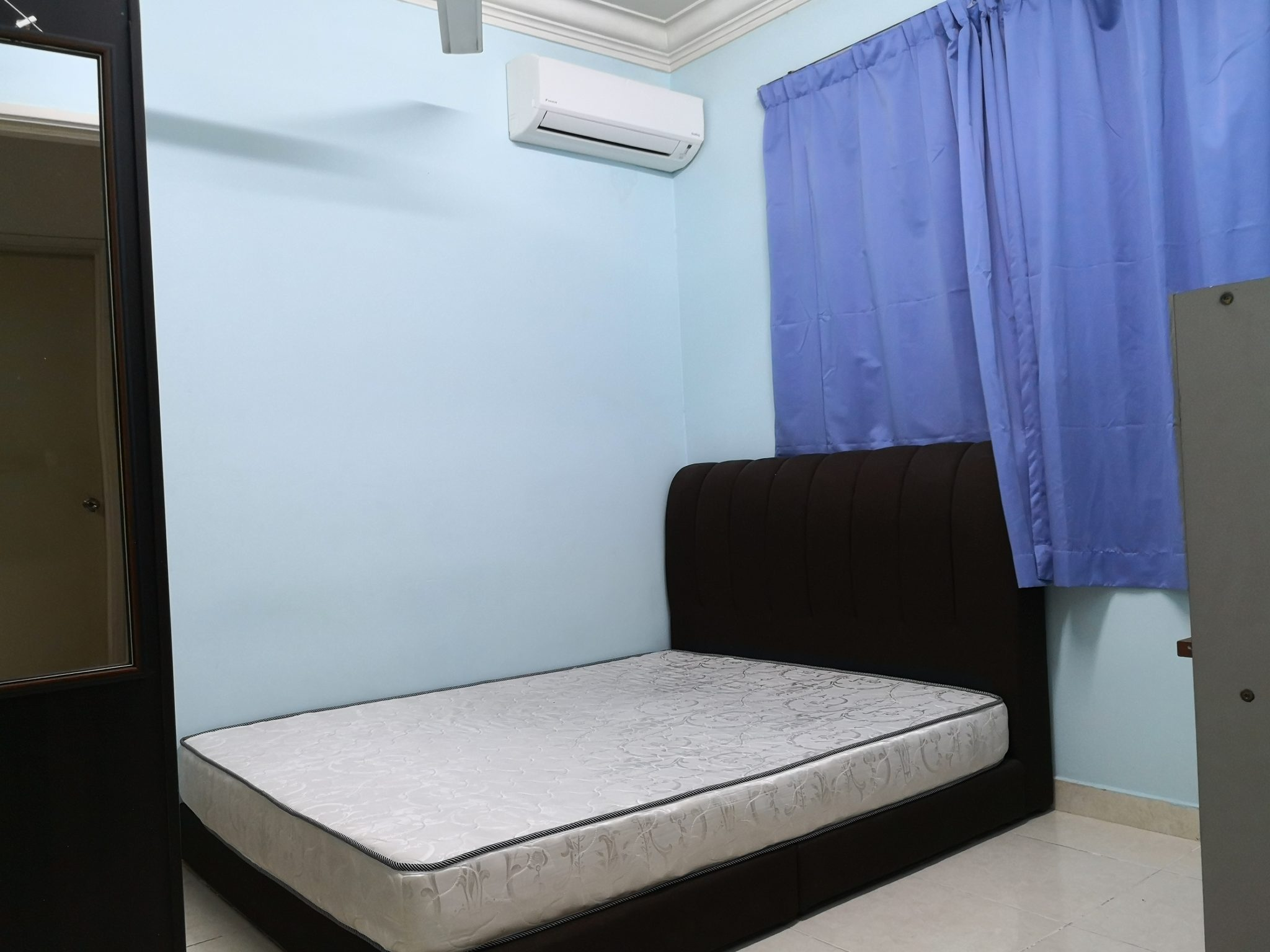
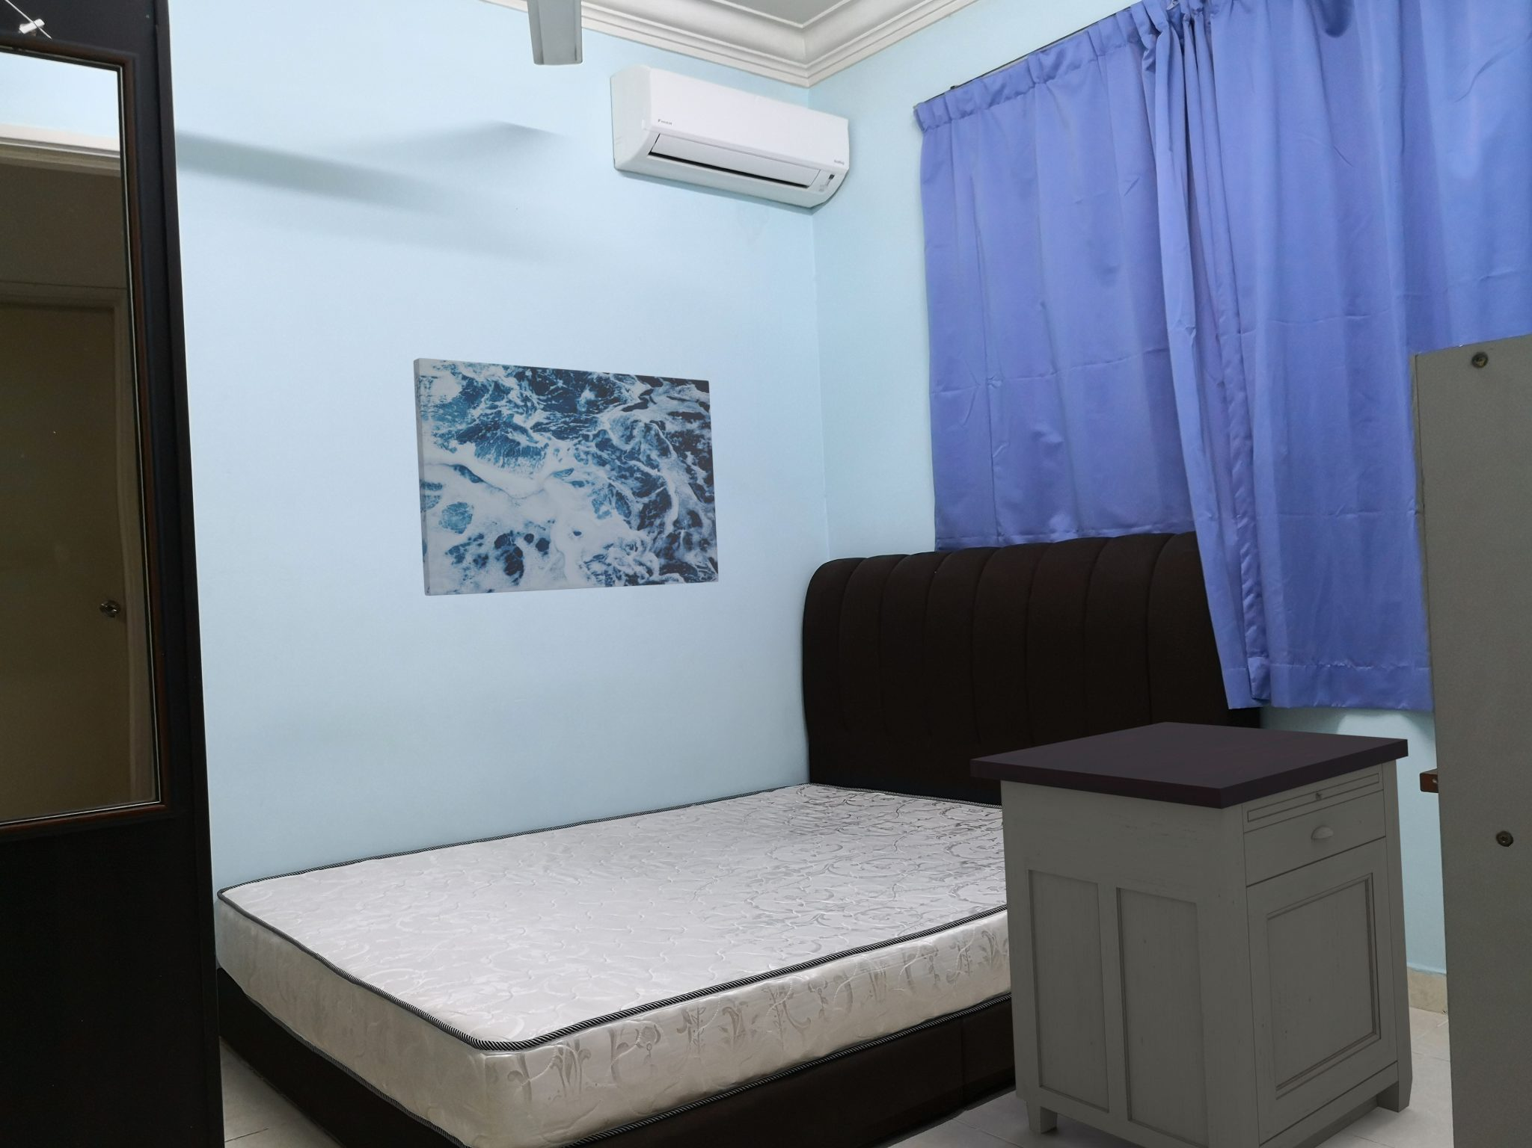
+ nightstand (1198, 931)
+ wall art (578, 479)
